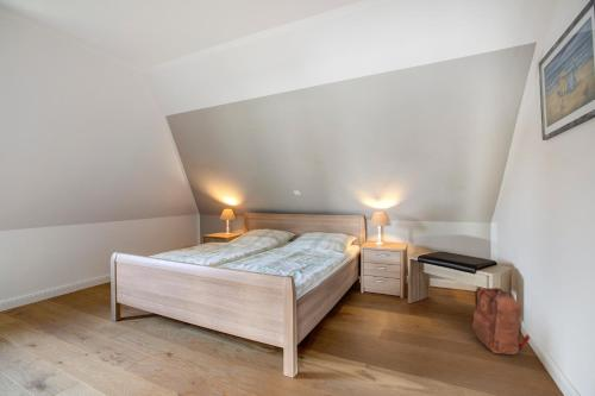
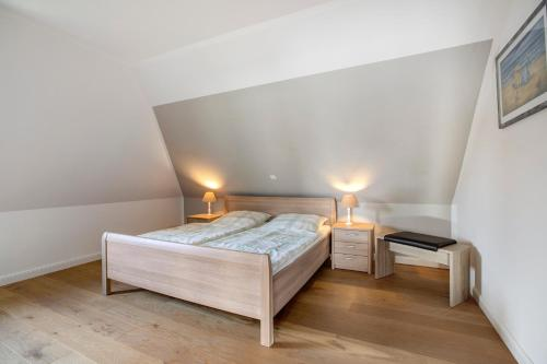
- backpack (497, 315)
